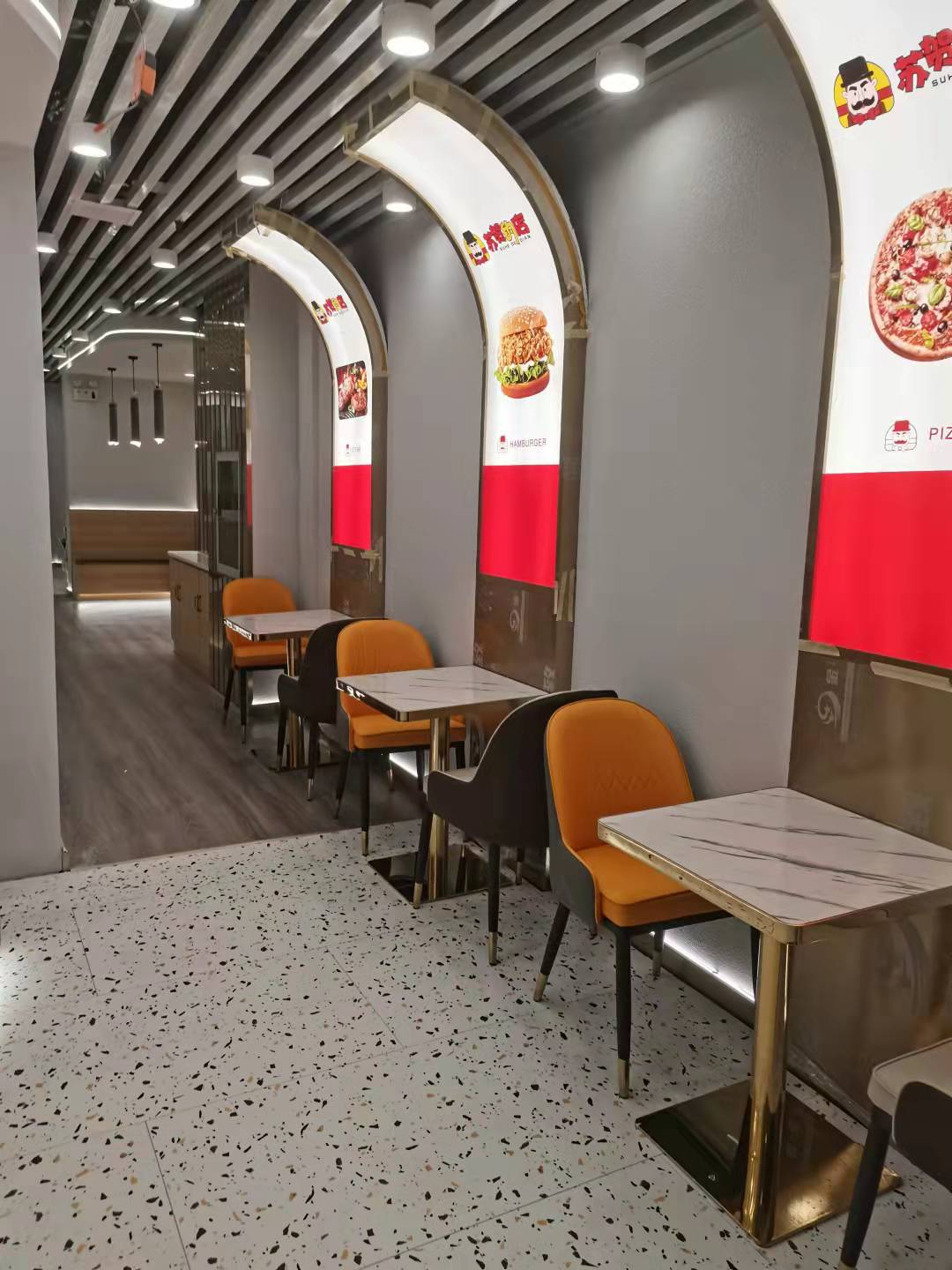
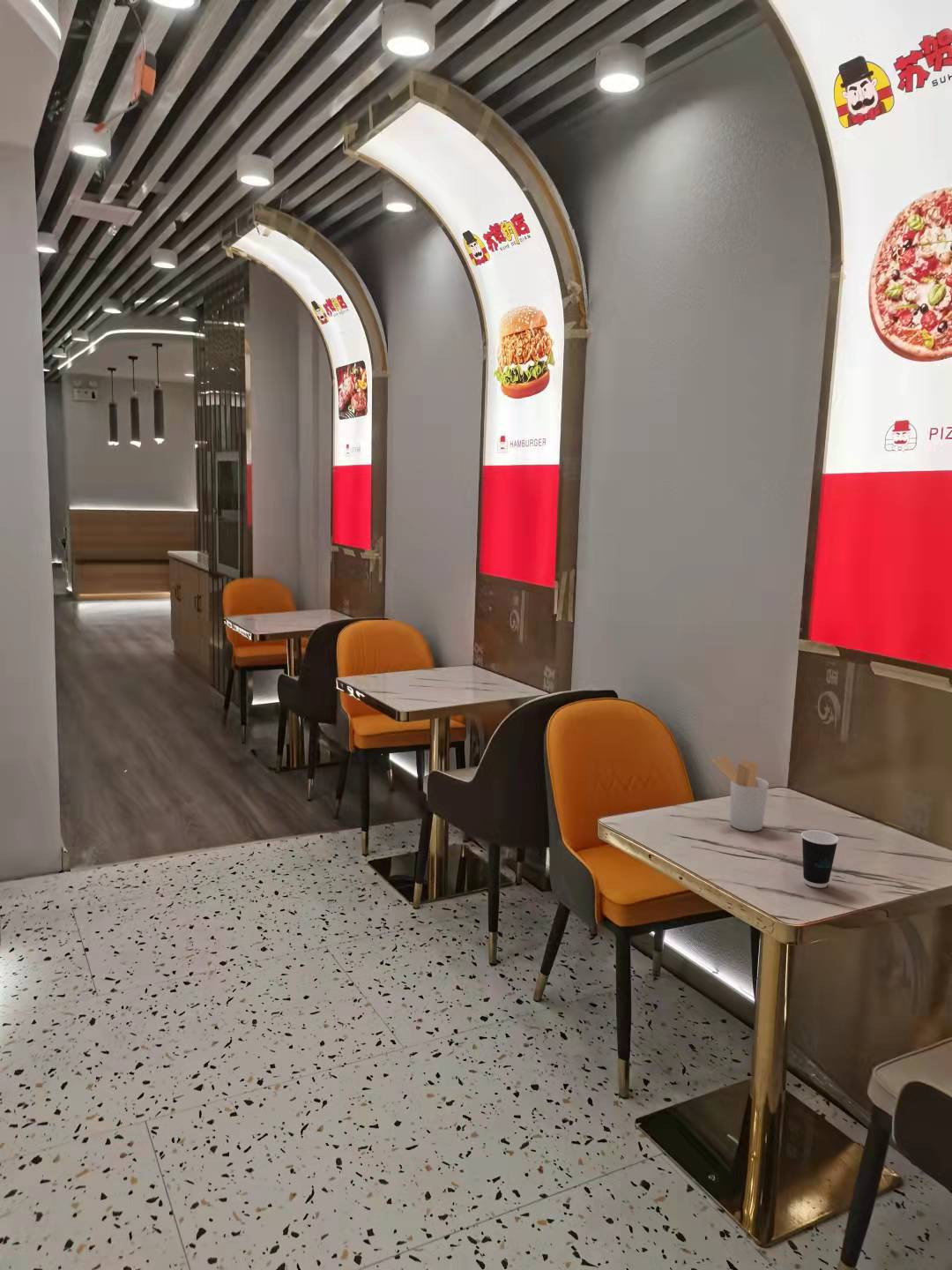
+ dixie cup (817, 859)
+ utensil holder (739, 790)
